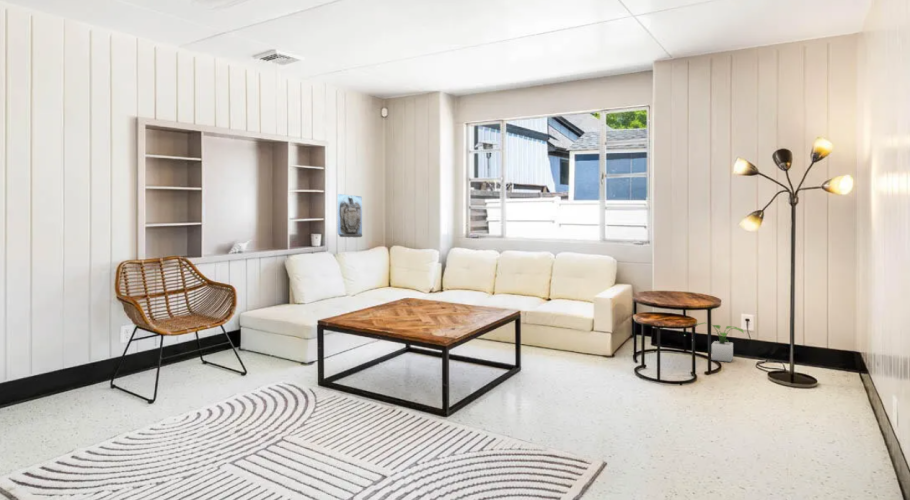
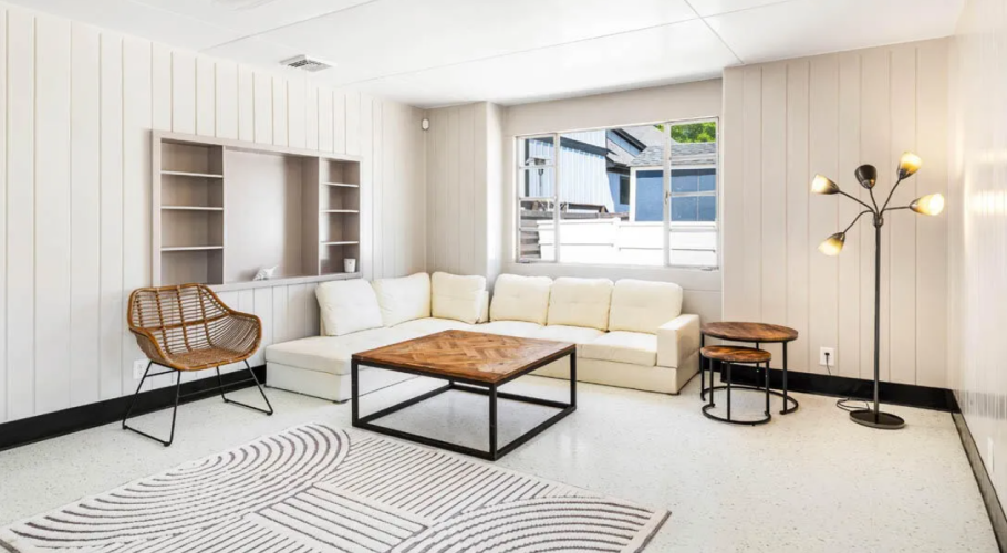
- wall sculpture (351, 216)
- potted plant (719, 340)
